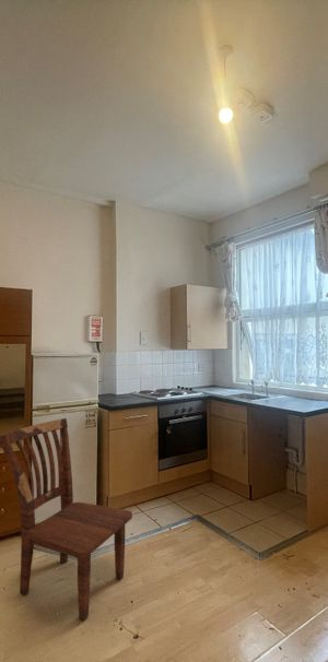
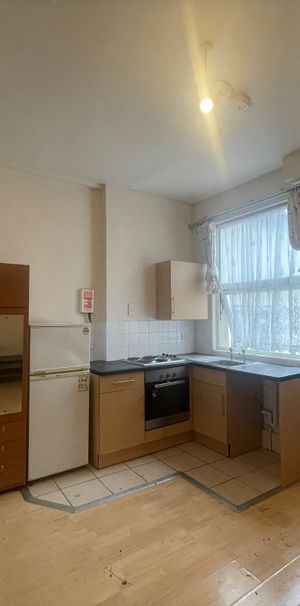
- dining chair (67, 506)
